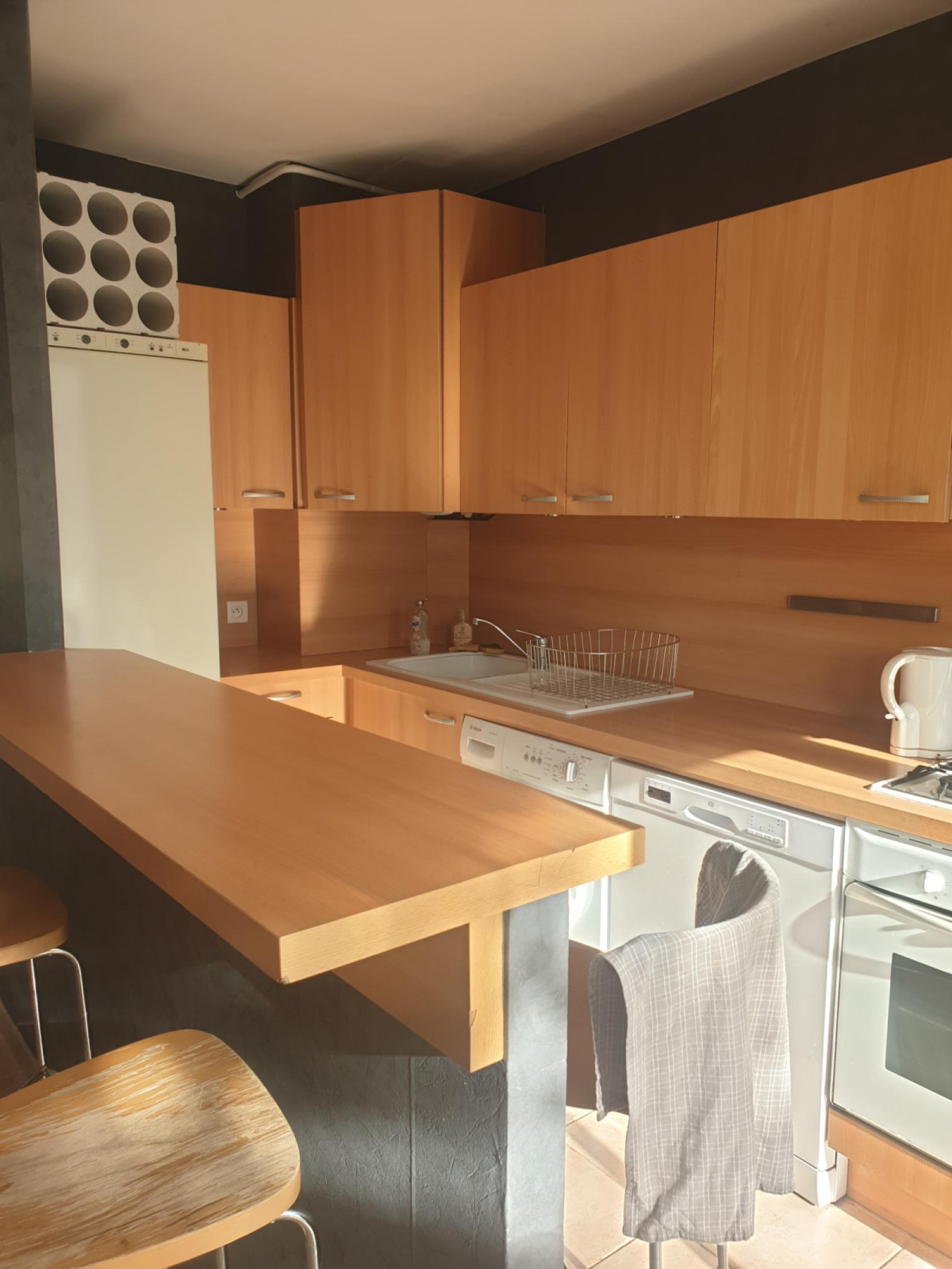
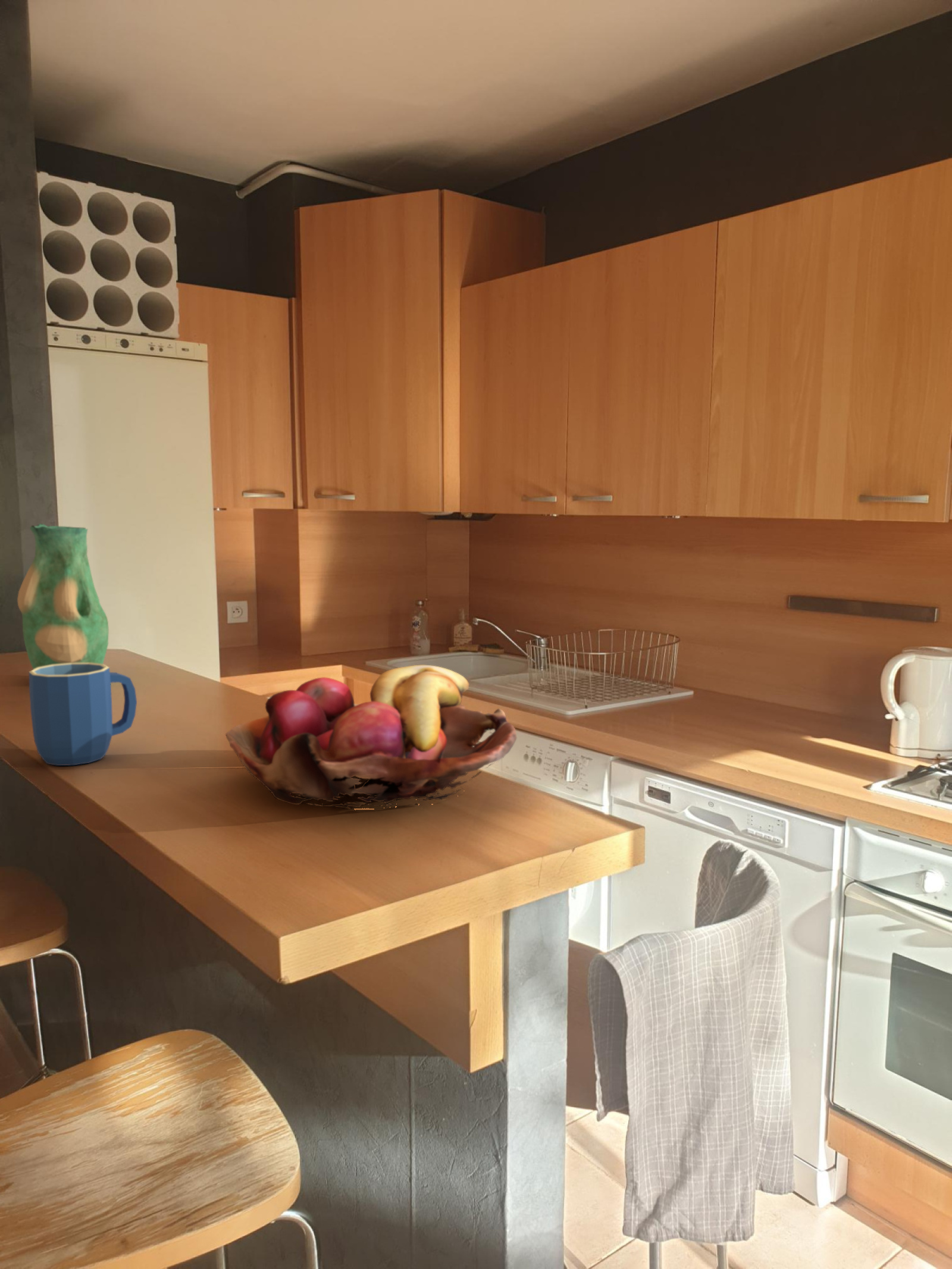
+ vase (63, 604)
+ mug (81, 712)
+ fruit basket (377, 729)
